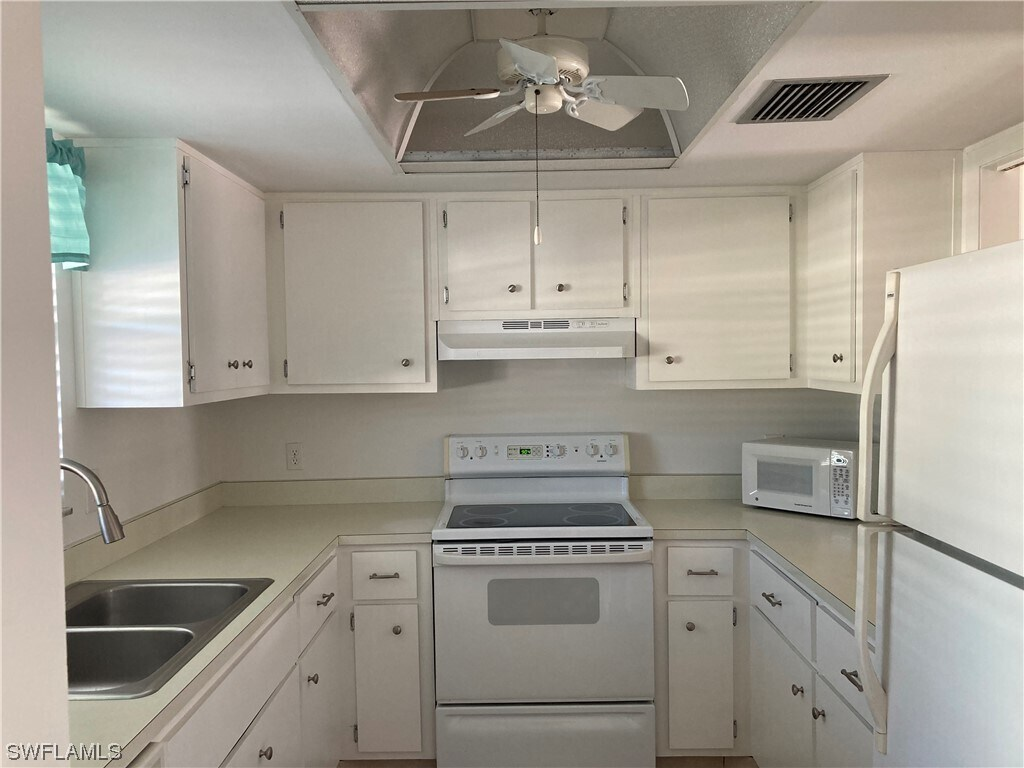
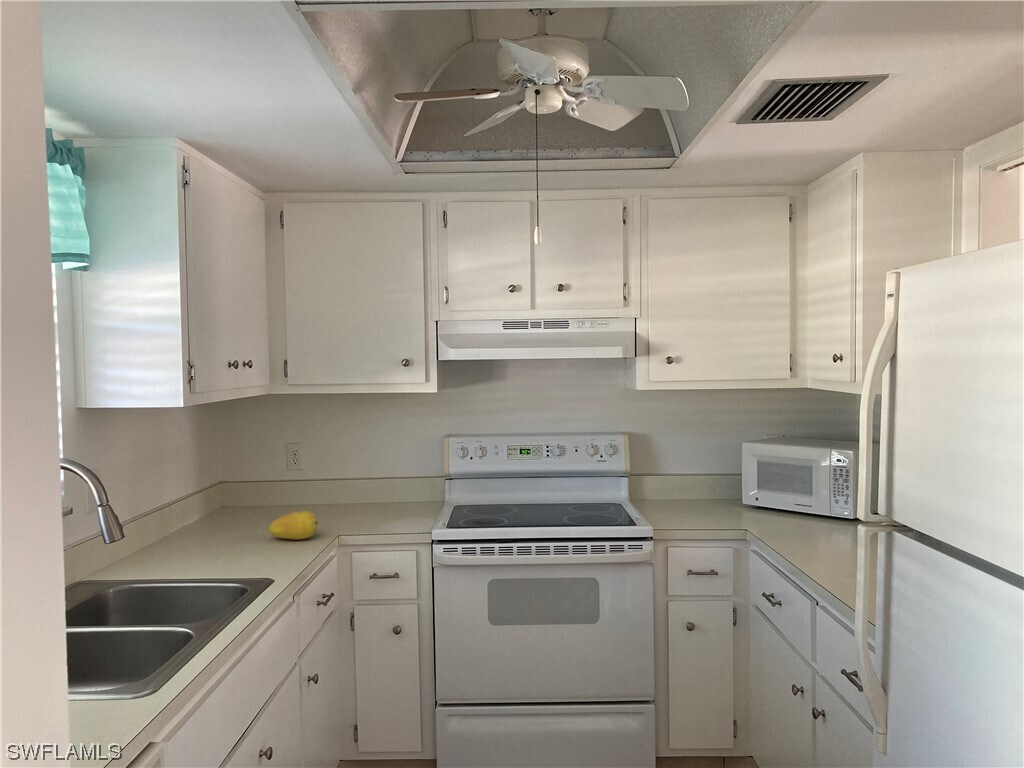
+ fruit (293, 525)
